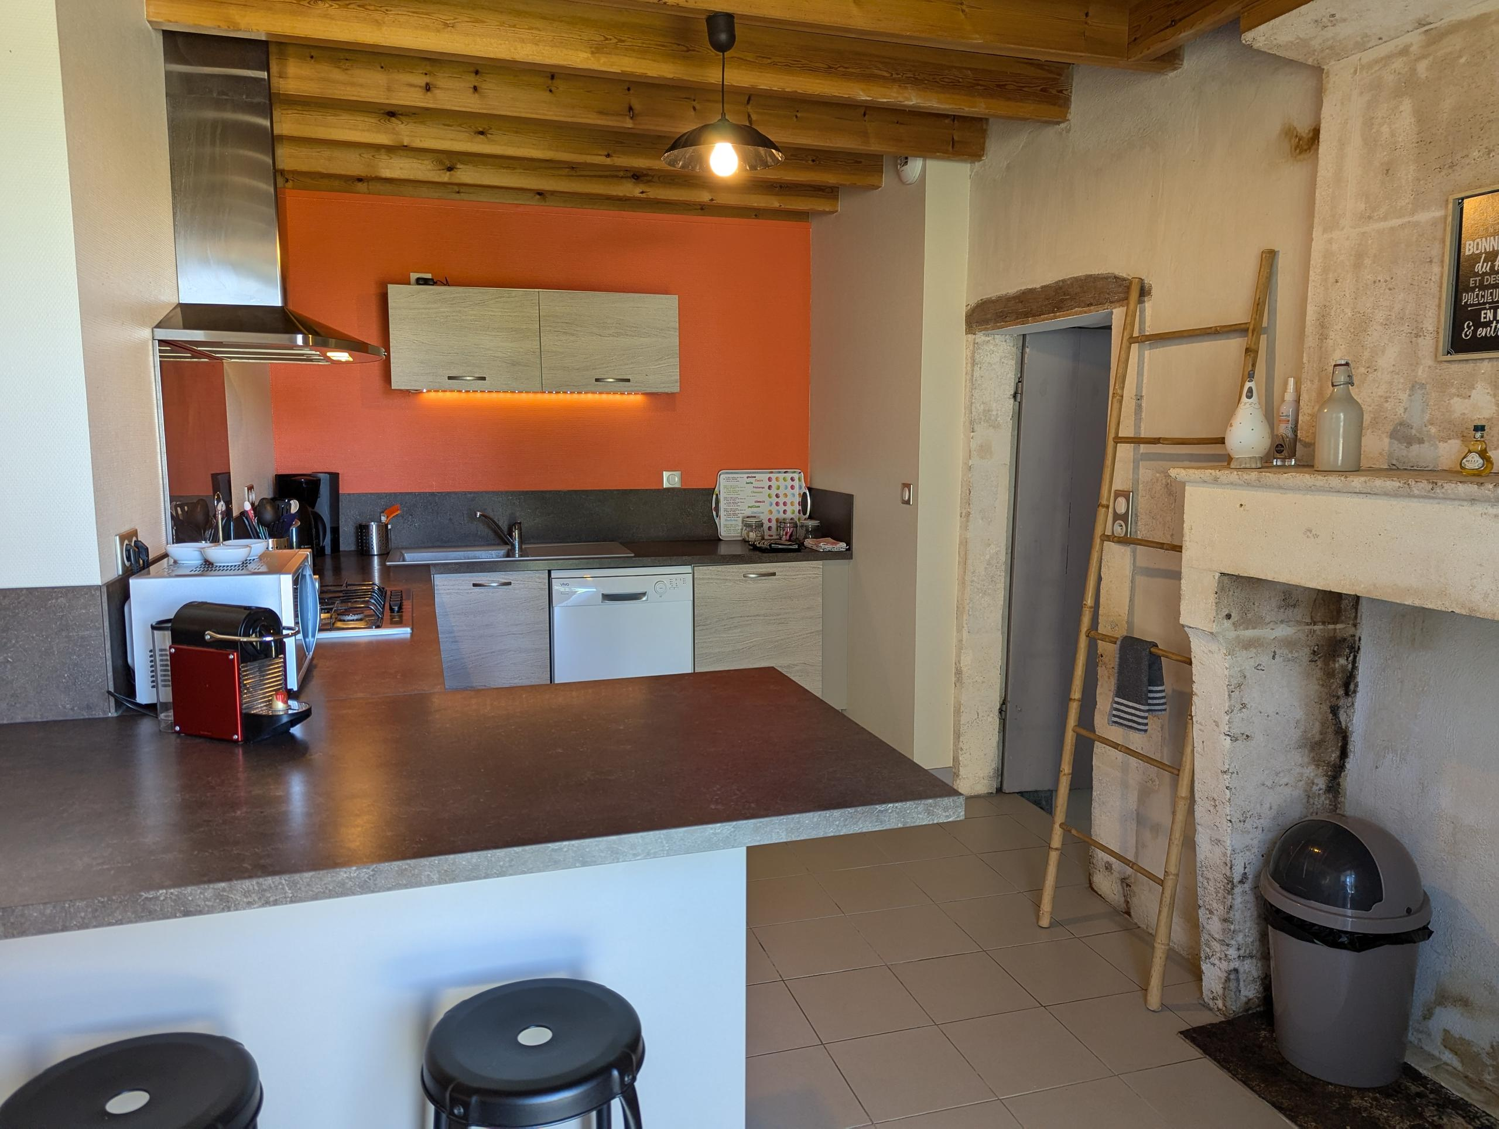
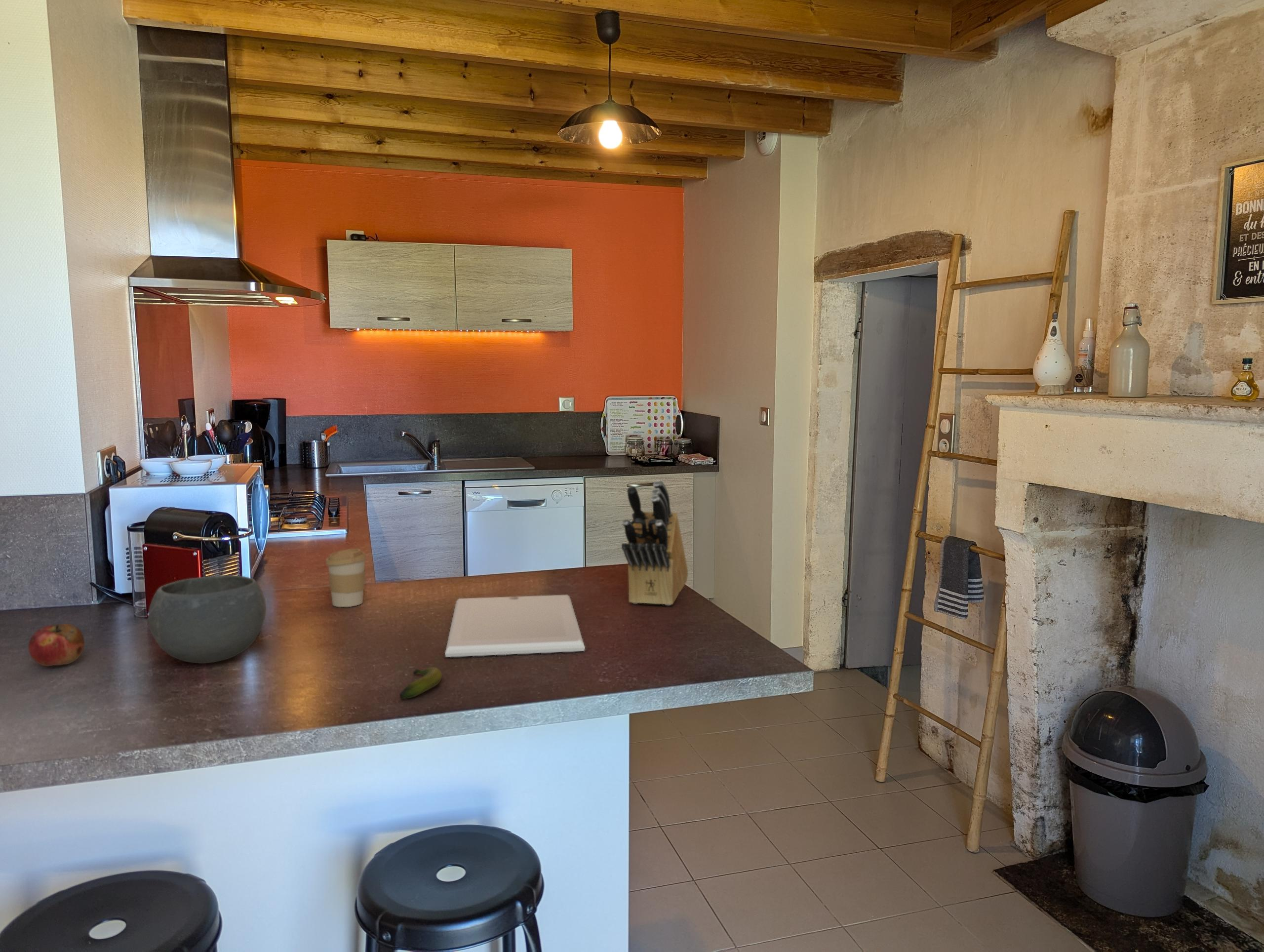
+ knife block (656, 536)
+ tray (514, 622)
+ bowl (210, 621)
+ coffee cup (347, 577)
+ fruit (57, 644)
+ banana (420, 678)
